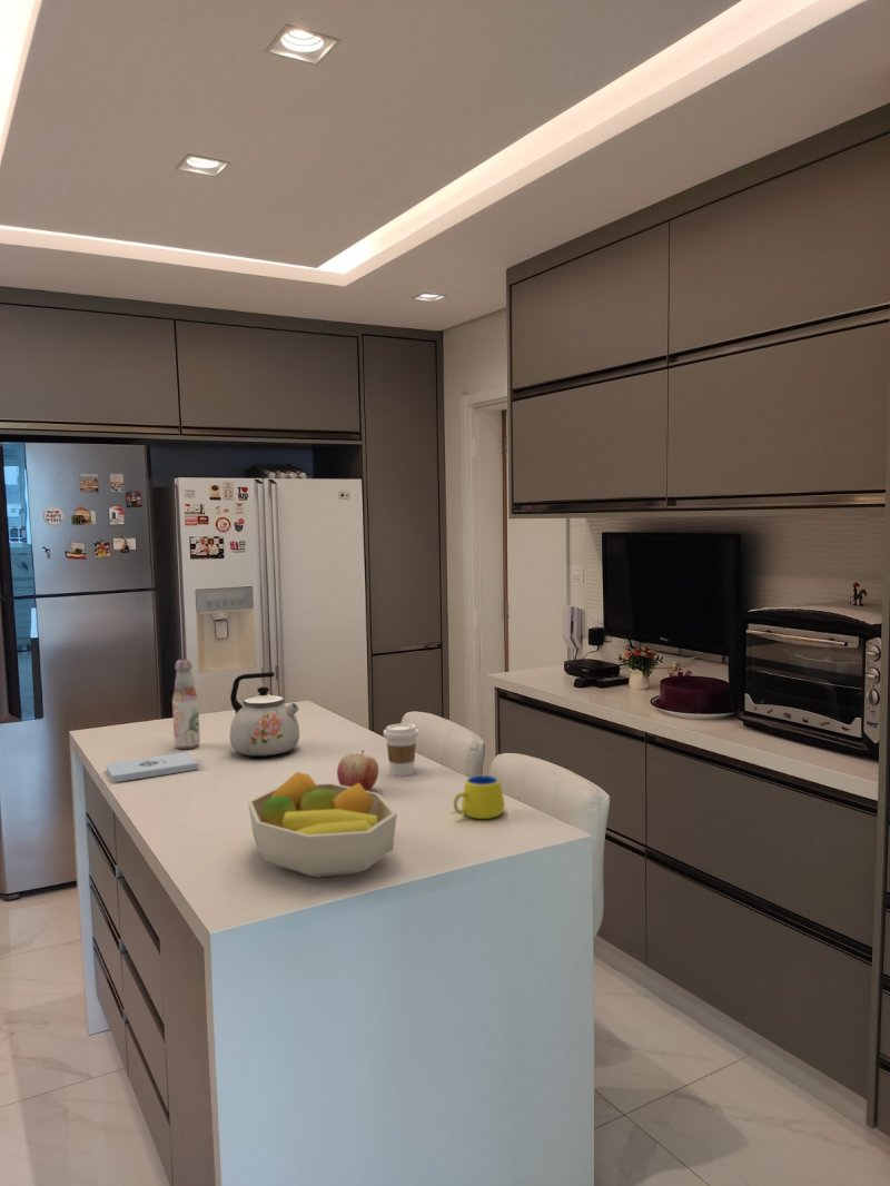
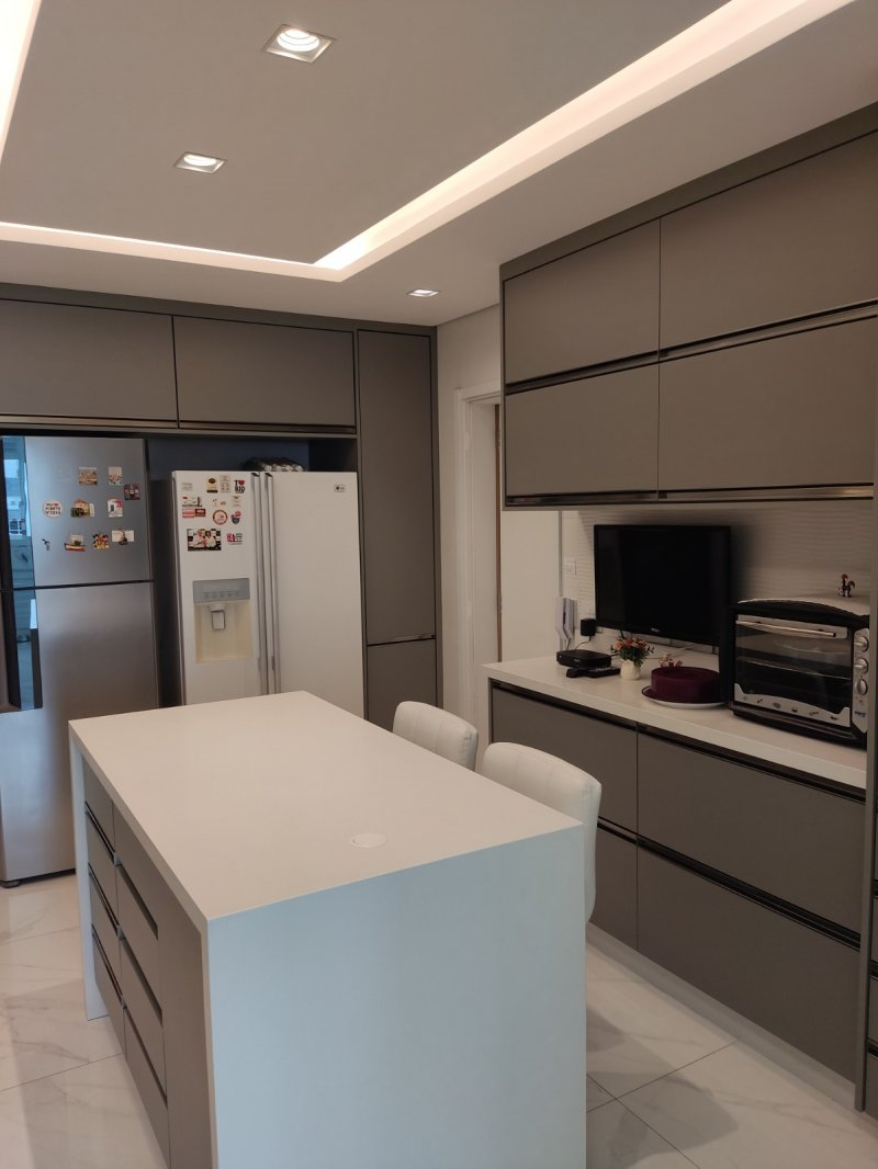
- notepad (151, 767)
- kettle (265, 711)
- mug (477, 798)
- fruit bowl (320, 820)
- bottle (185, 703)
- coffee cup (400, 749)
- apple (357, 772)
